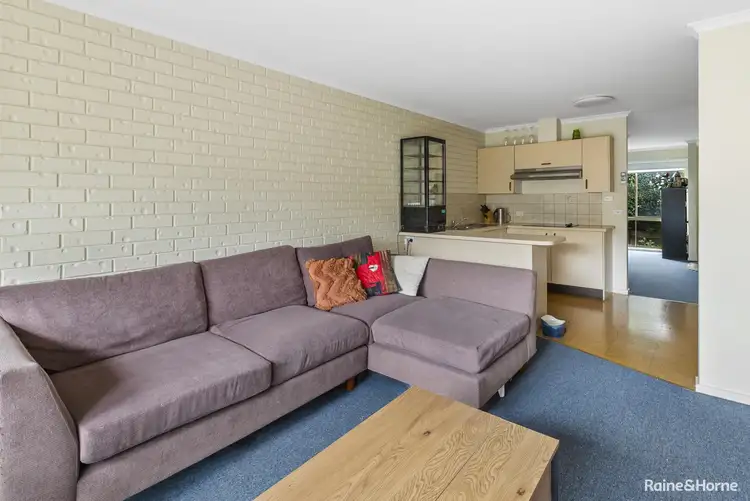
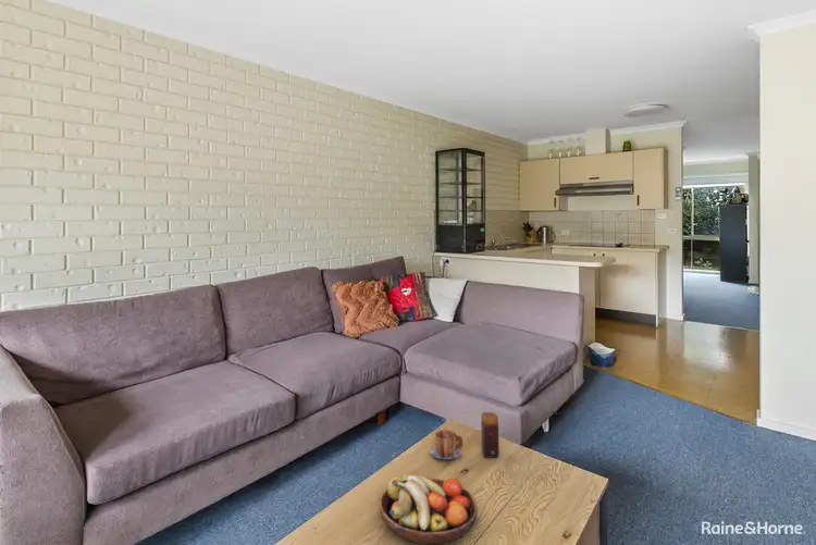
+ candle (490, 434)
+ mug (446, 444)
+ fruit bowl (428, 499)
